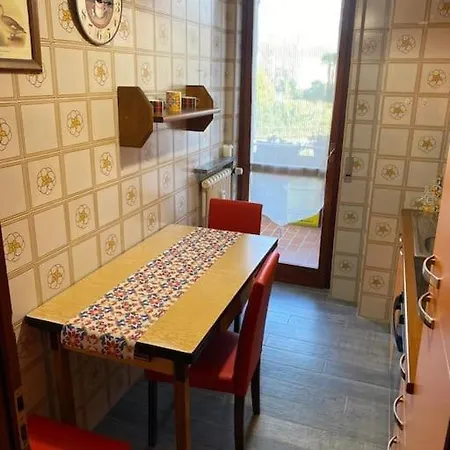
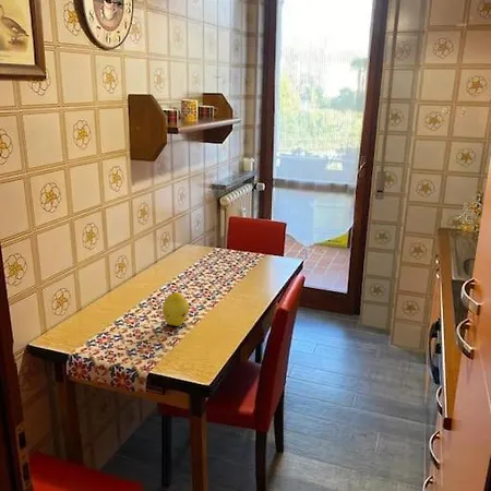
+ fruit (176, 308)
